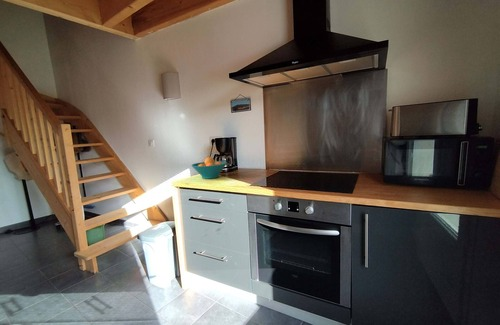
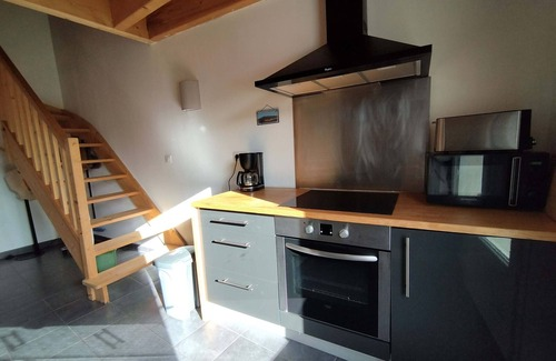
- fruit bowl (209, 167)
